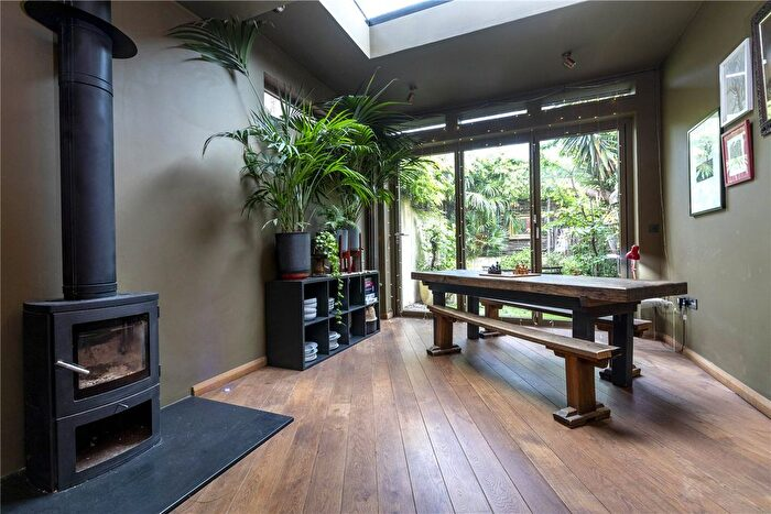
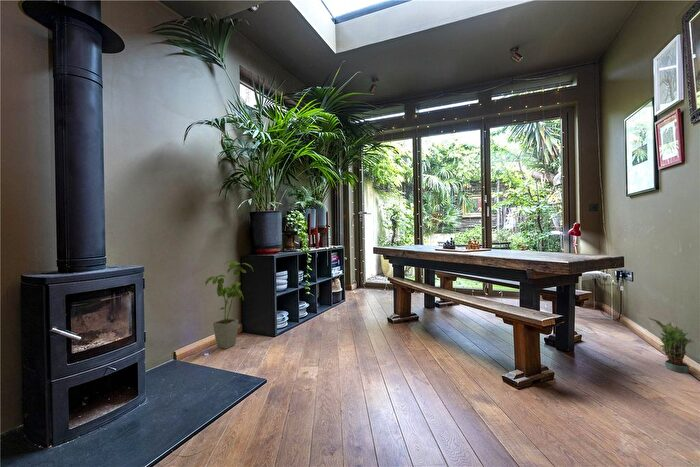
+ house plant (231, 302)
+ potted plant (670, 343)
